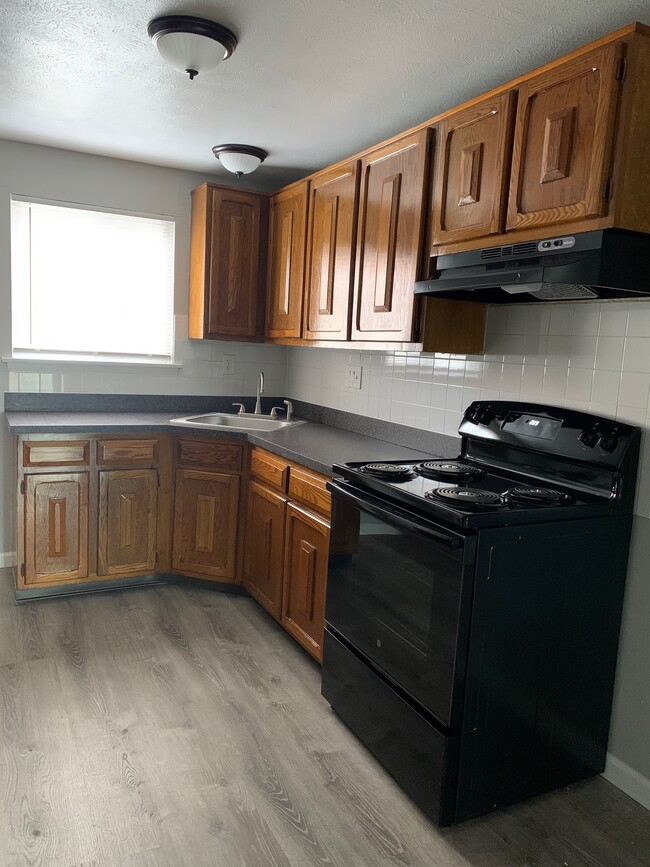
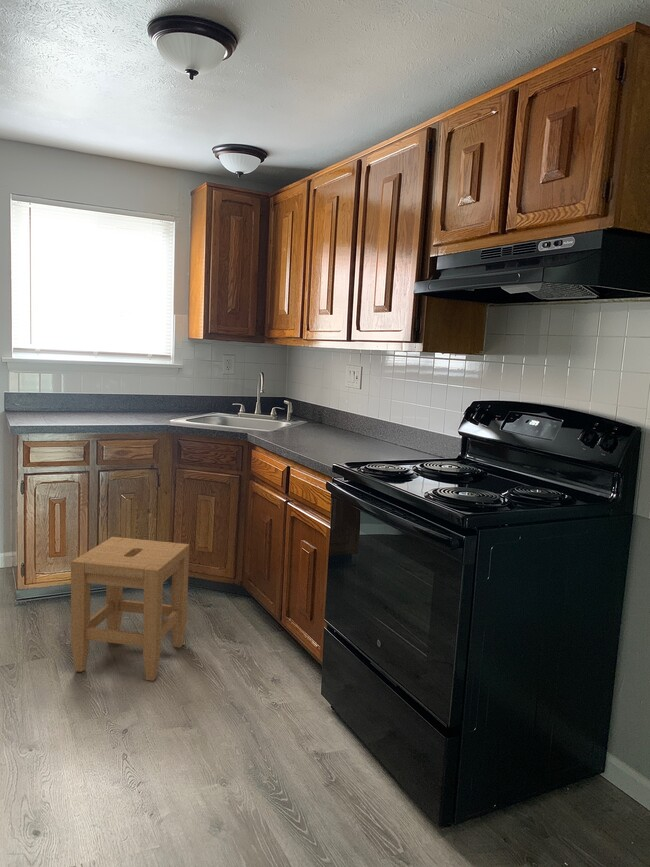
+ stool (132, 605)
